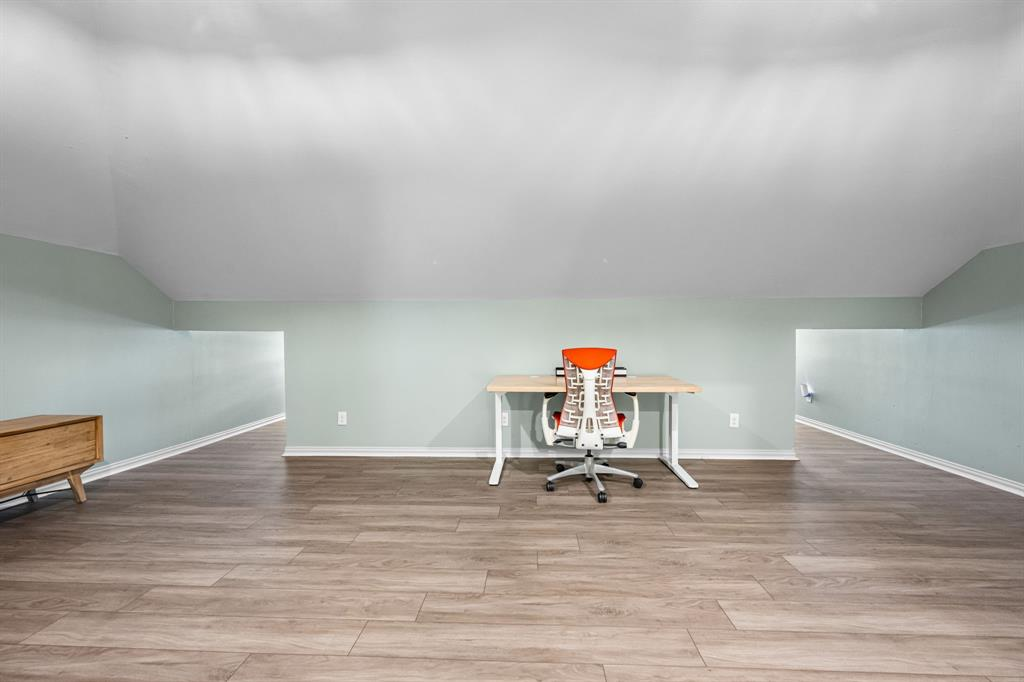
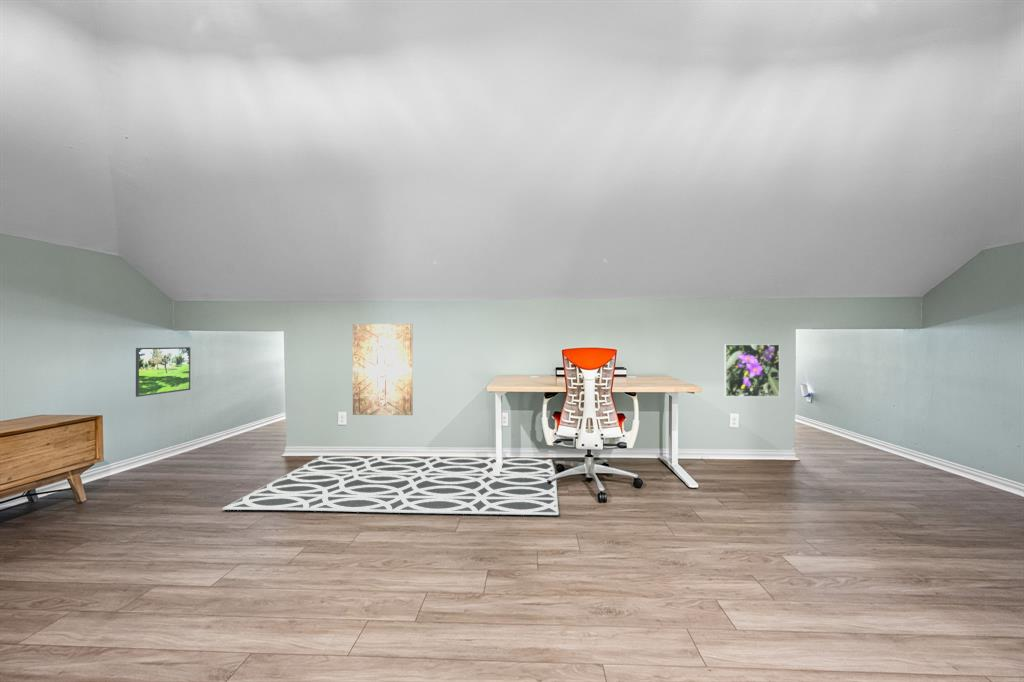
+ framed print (751, 370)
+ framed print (164, 370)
+ rug (416, 479)
+ wall art (382, 369)
